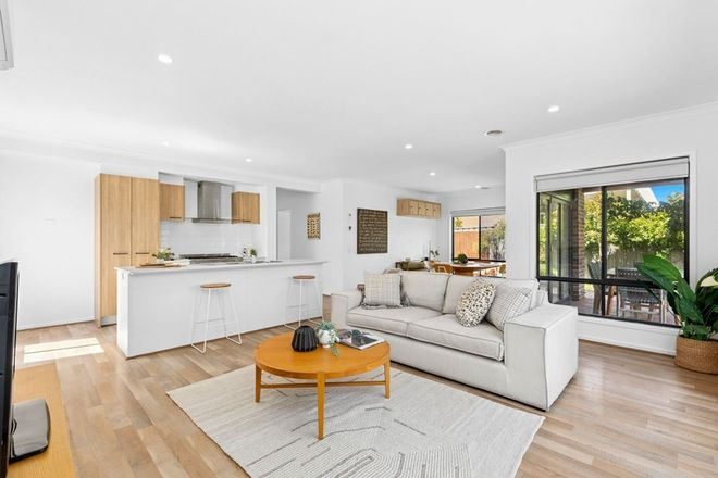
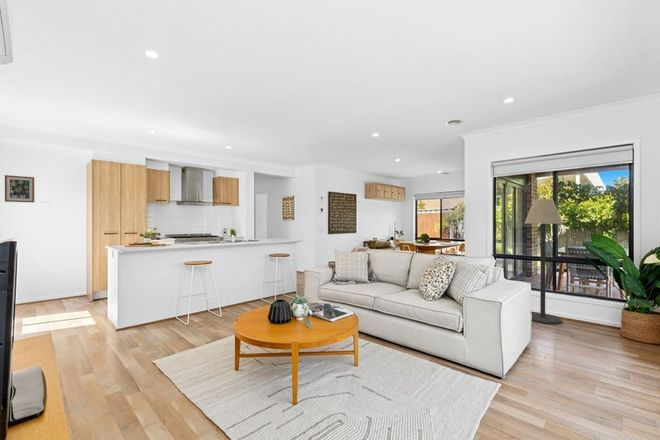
+ floor lamp (543, 259)
+ wall art (19, 189)
